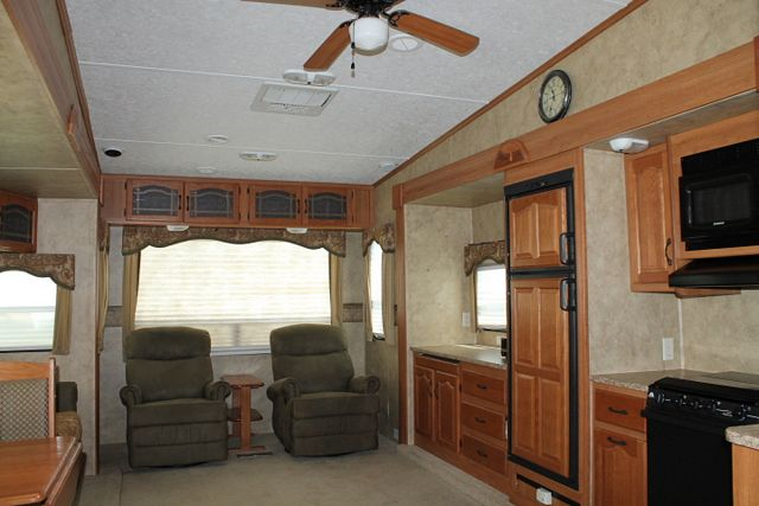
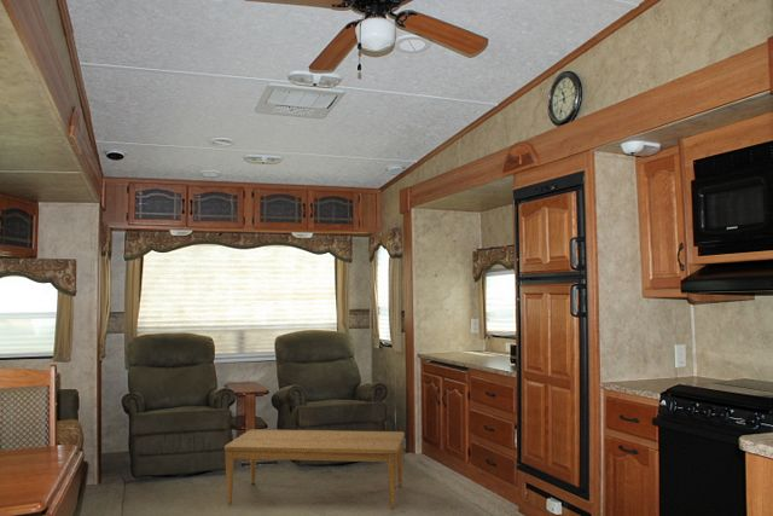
+ coffee table (318, 459)
